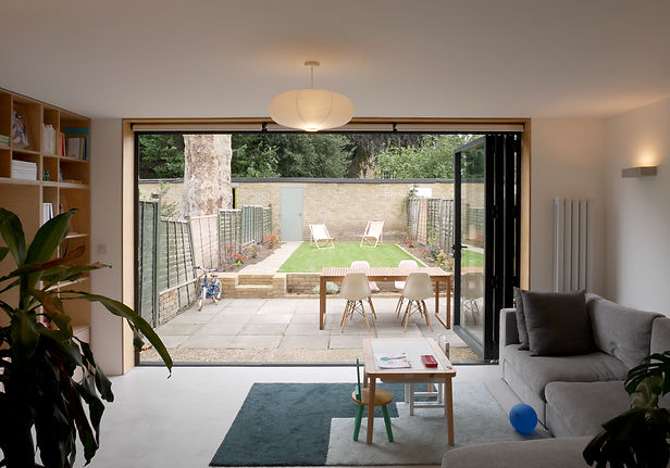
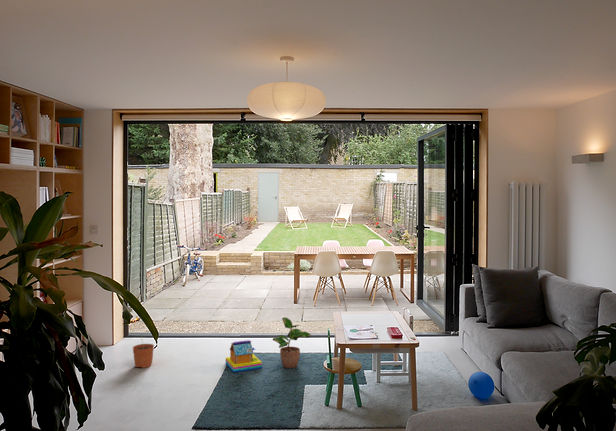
+ plant pot (143, 351)
+ toy house (243, 353)
+ potted plant (289, 343)
